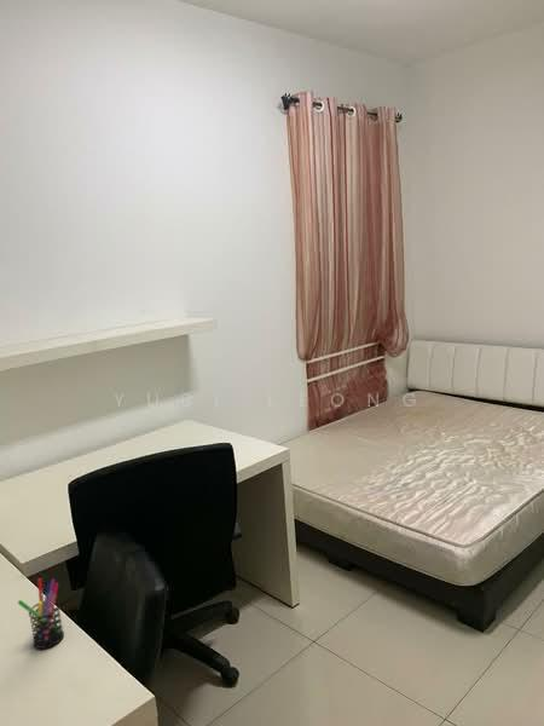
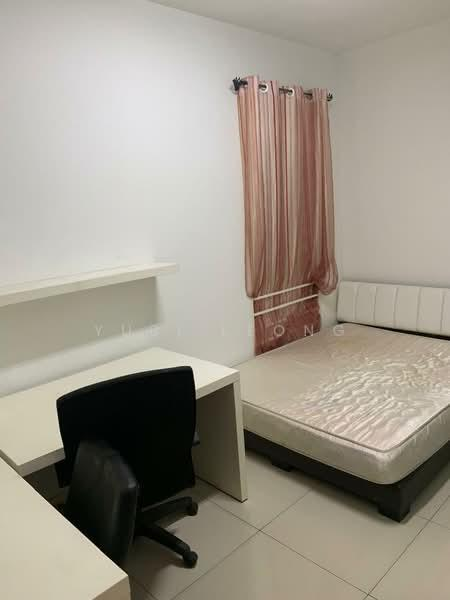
- pen holder (41, 612)
